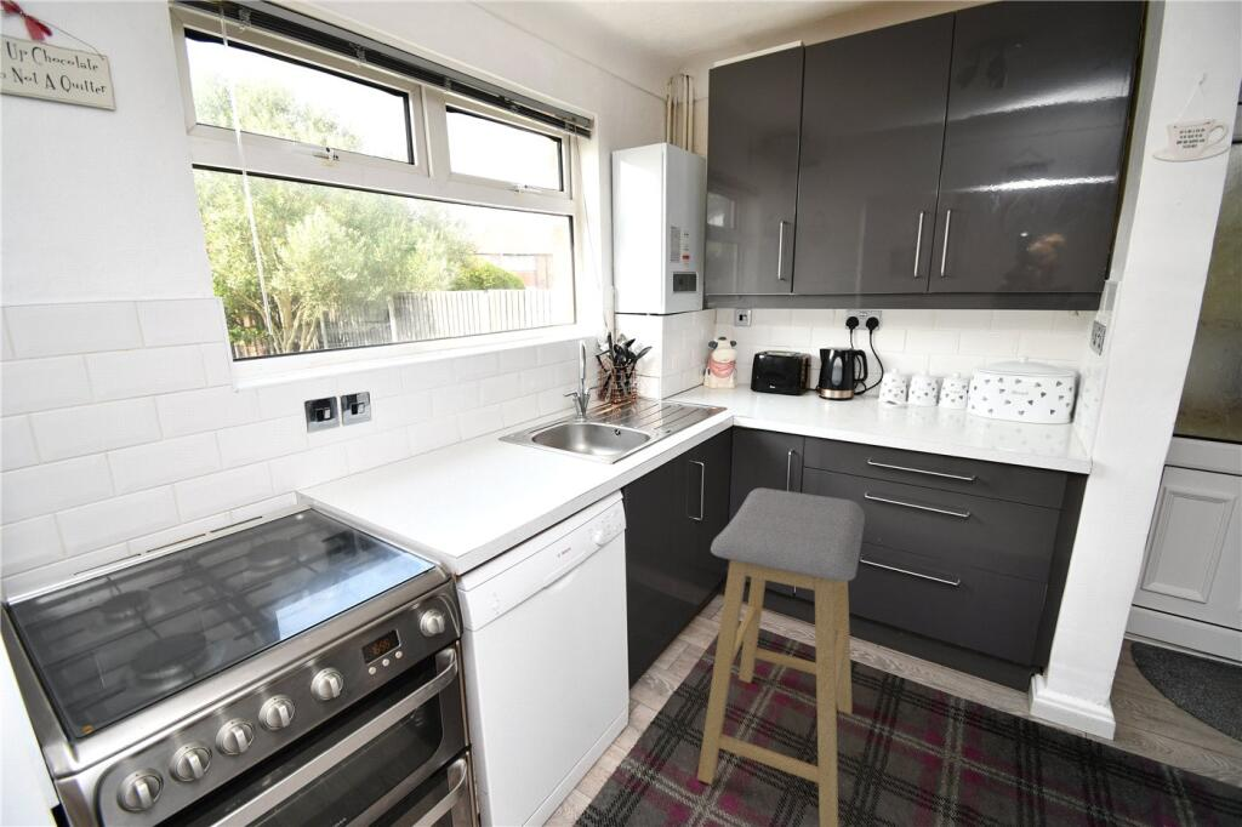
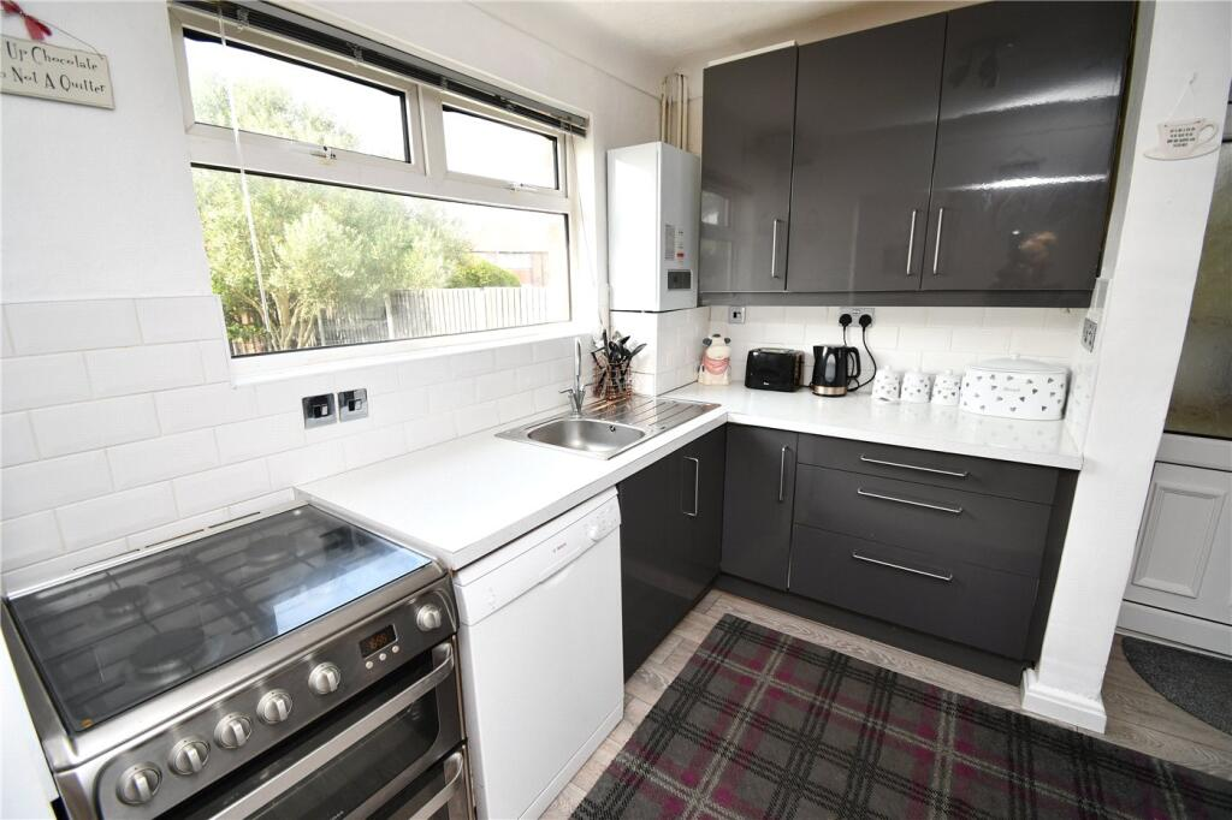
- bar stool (781, 654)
